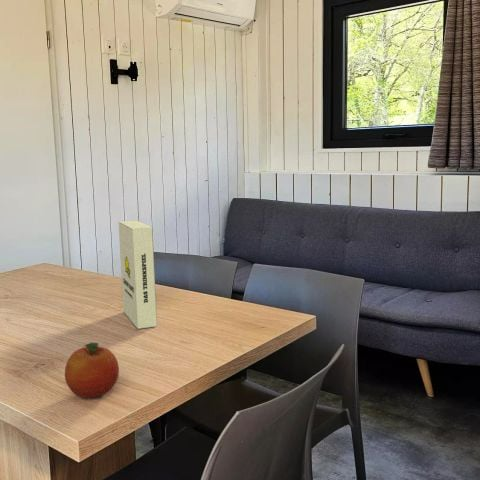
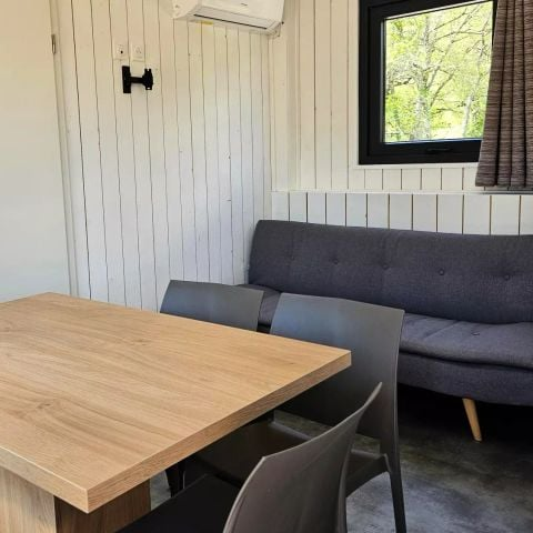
- board game (137, 272)
- fruit (91, 366)
